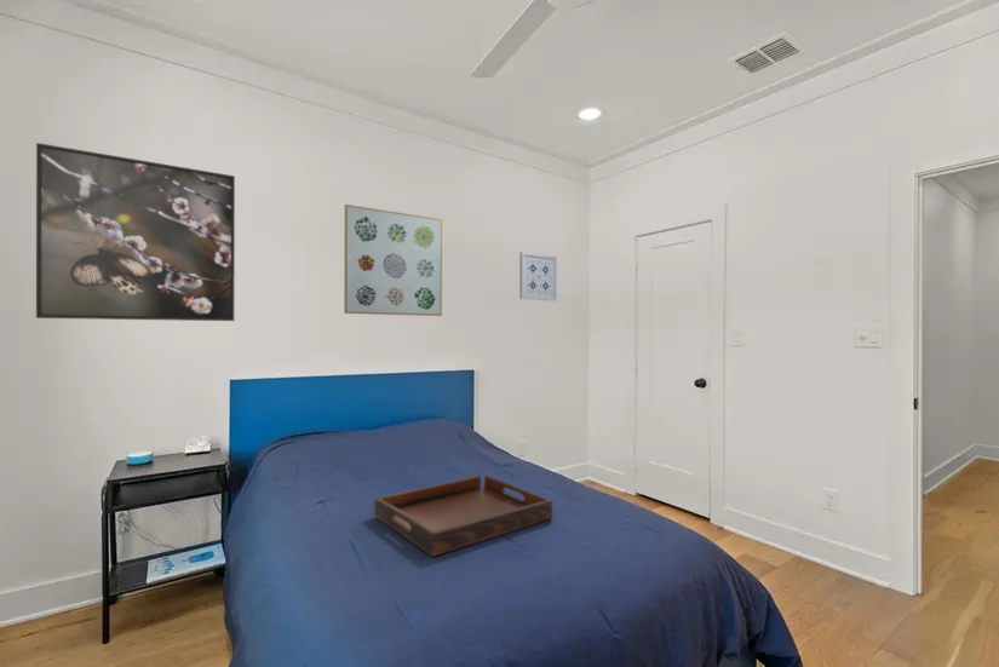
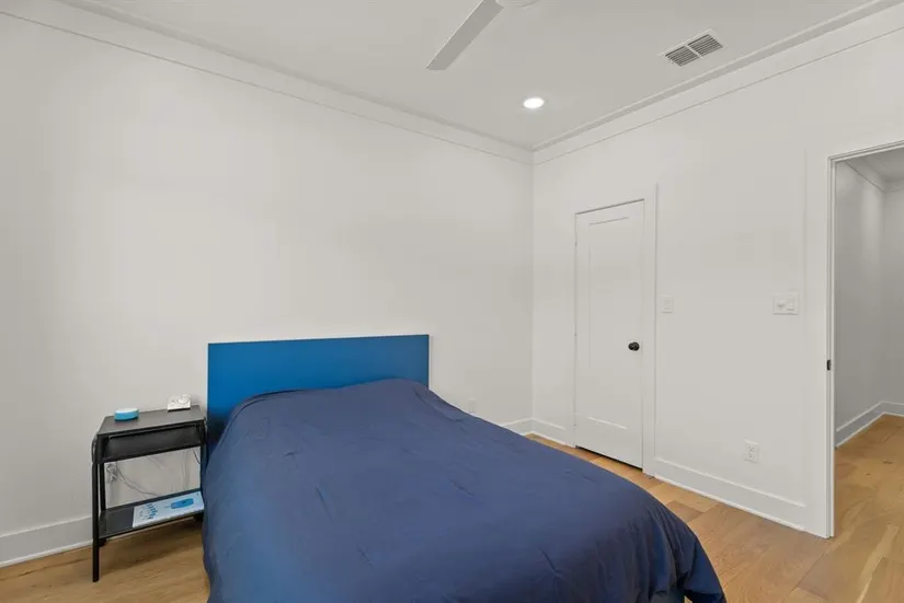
- wall art (396, 263)
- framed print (144, 240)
- wall art (539, 276)
- serving tray (463, 507)
